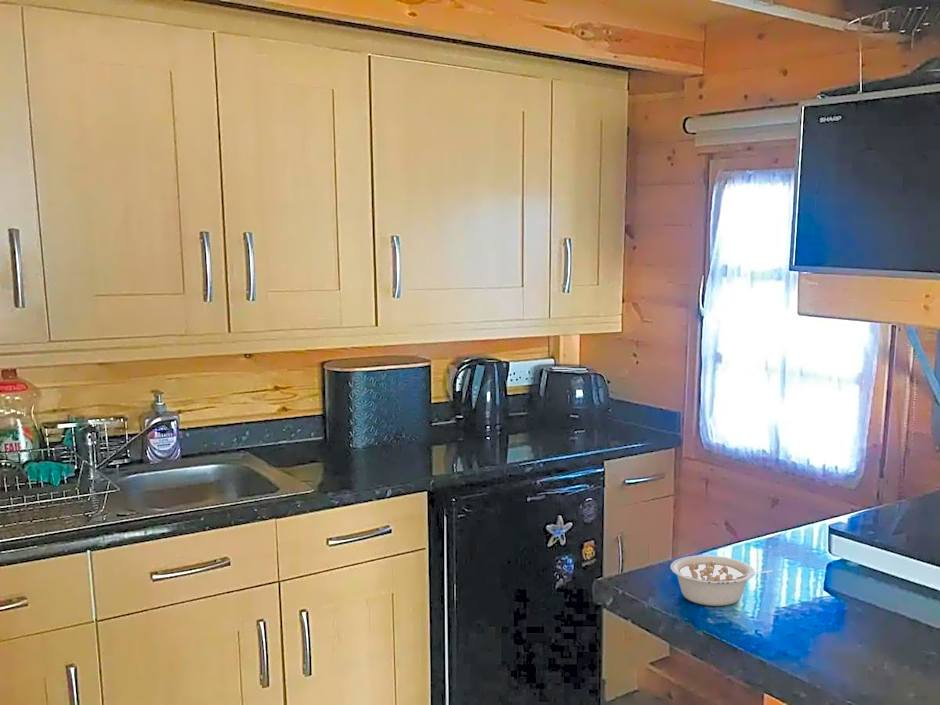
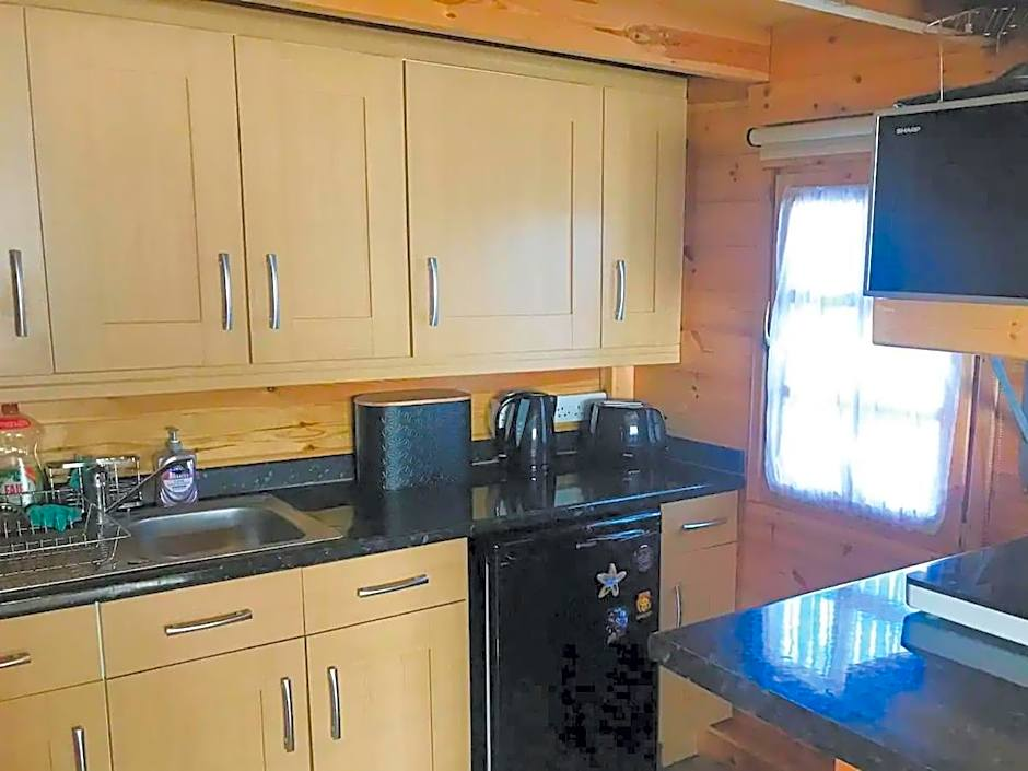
- legume (715, 579)
